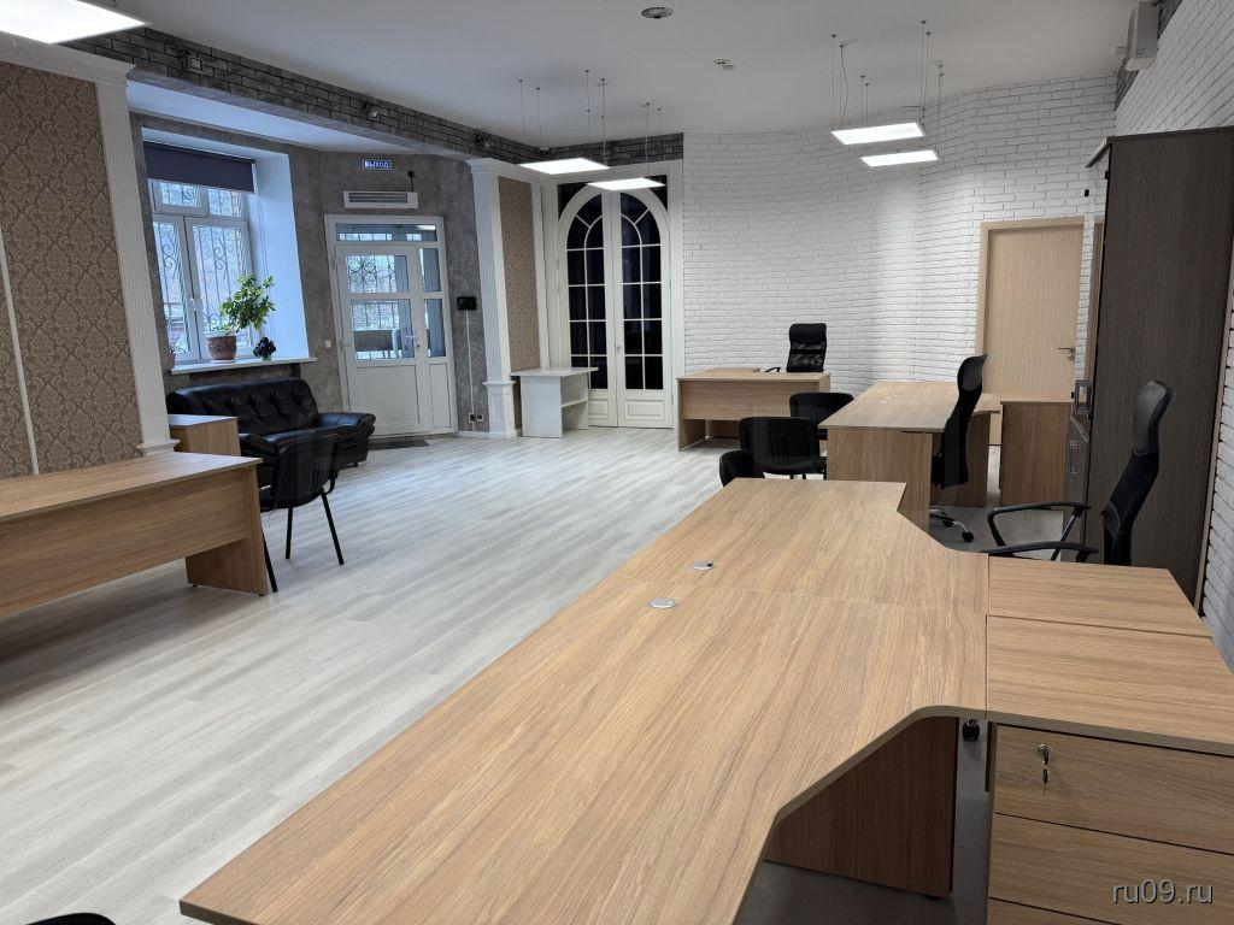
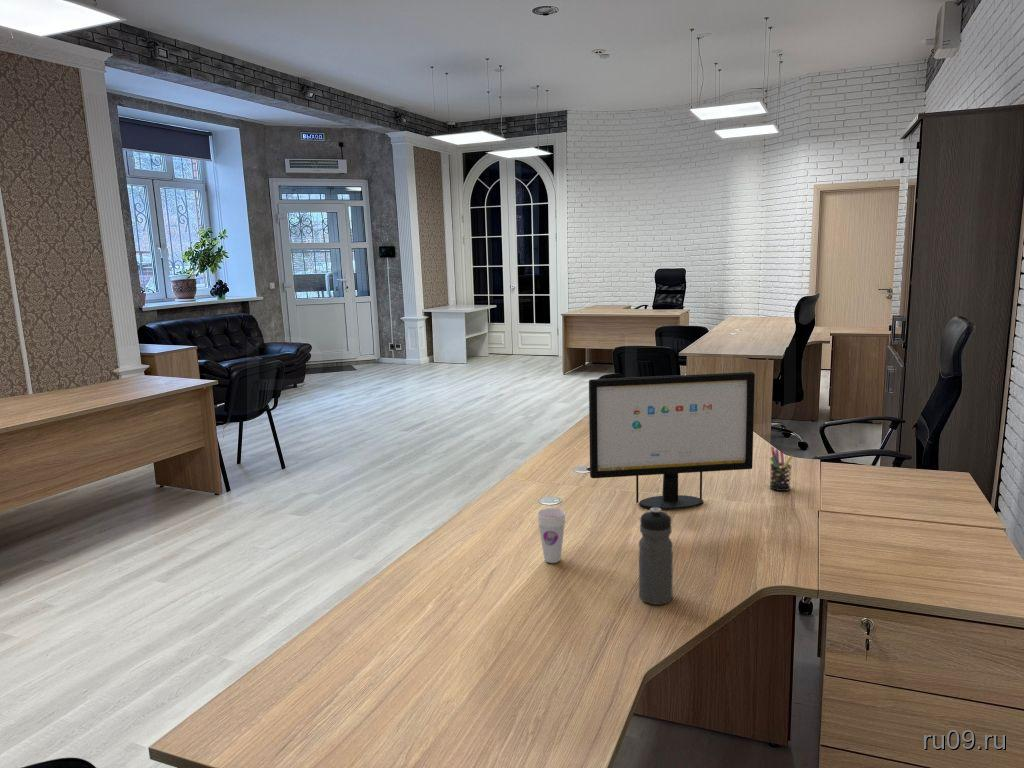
+ computer monitor (671, 441)
+ cup (551, 536)
+ pen holder (778, 468)
+ water bottle (655, 553)
